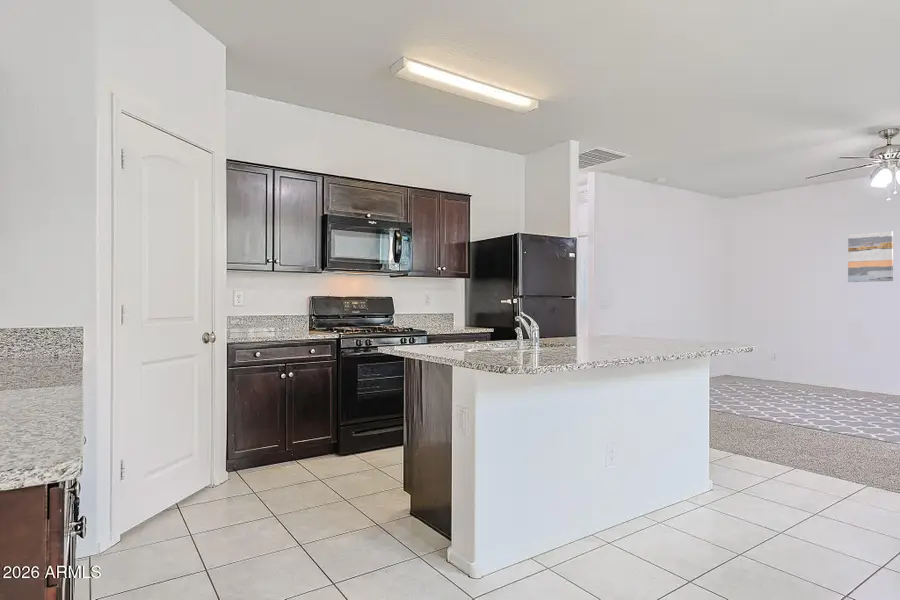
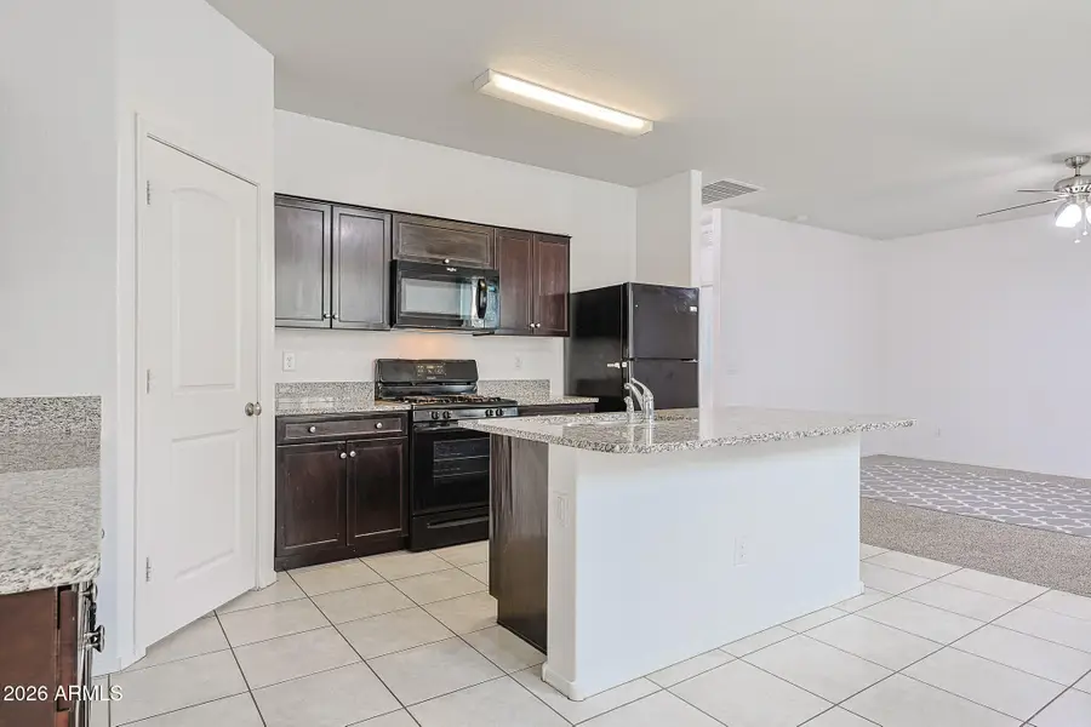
- wall art (869, 257)
